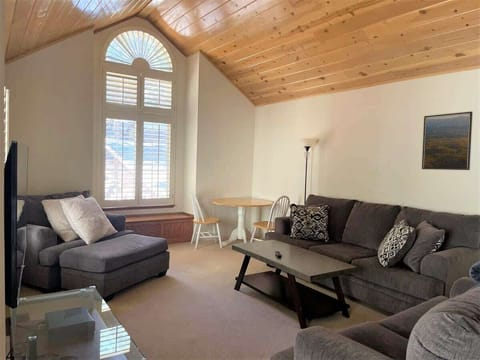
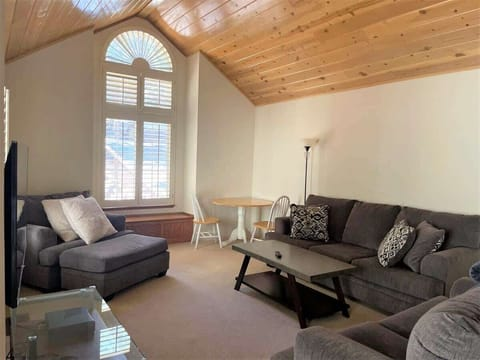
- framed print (445, 141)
